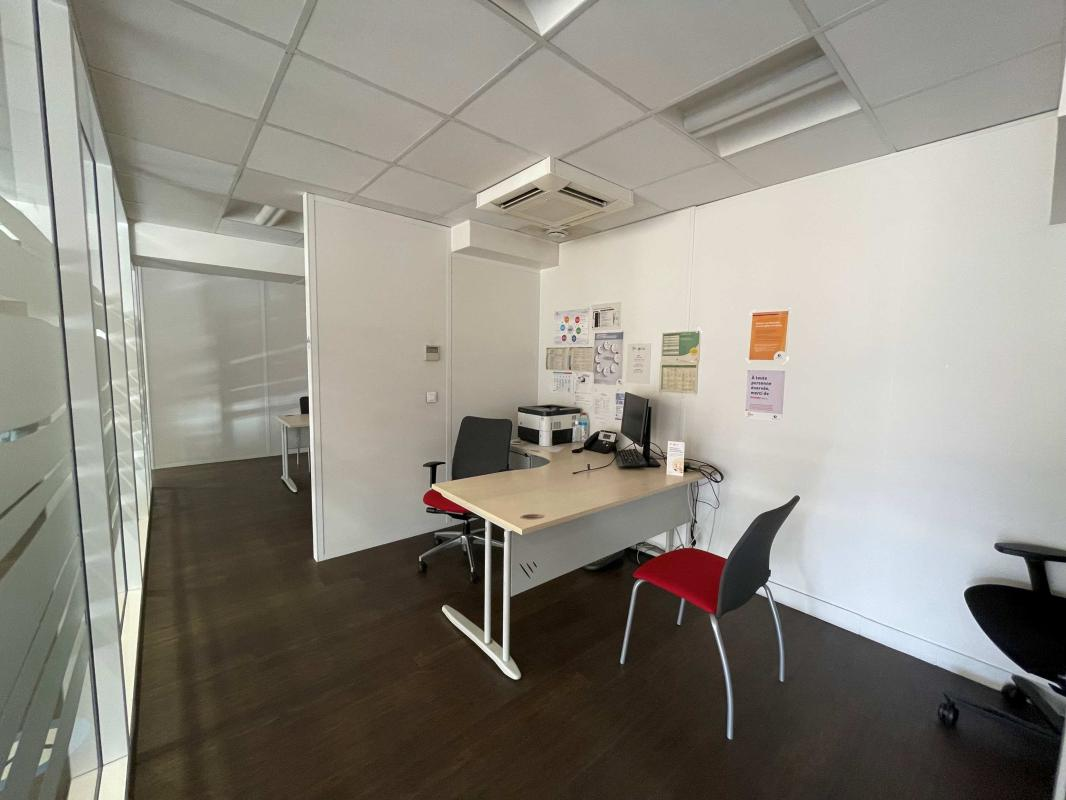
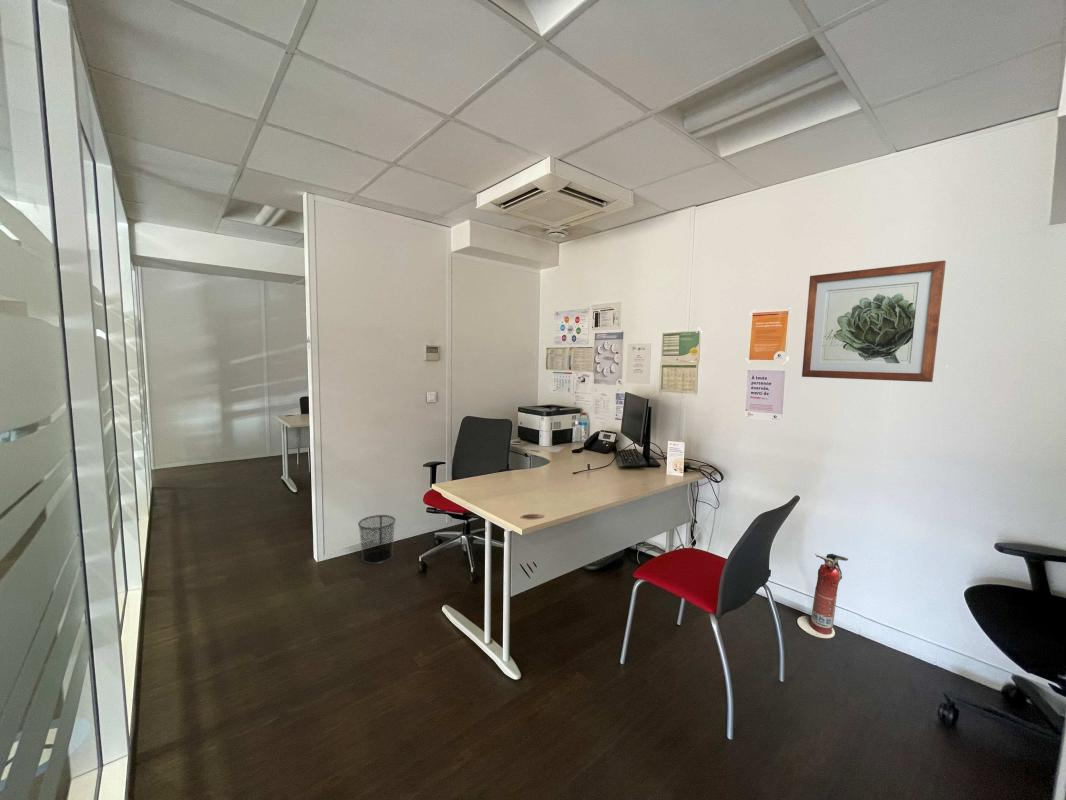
+ fire extinguisher (822, 590)
+ waste bin (376, 539)
+ wall art (866, 324)
